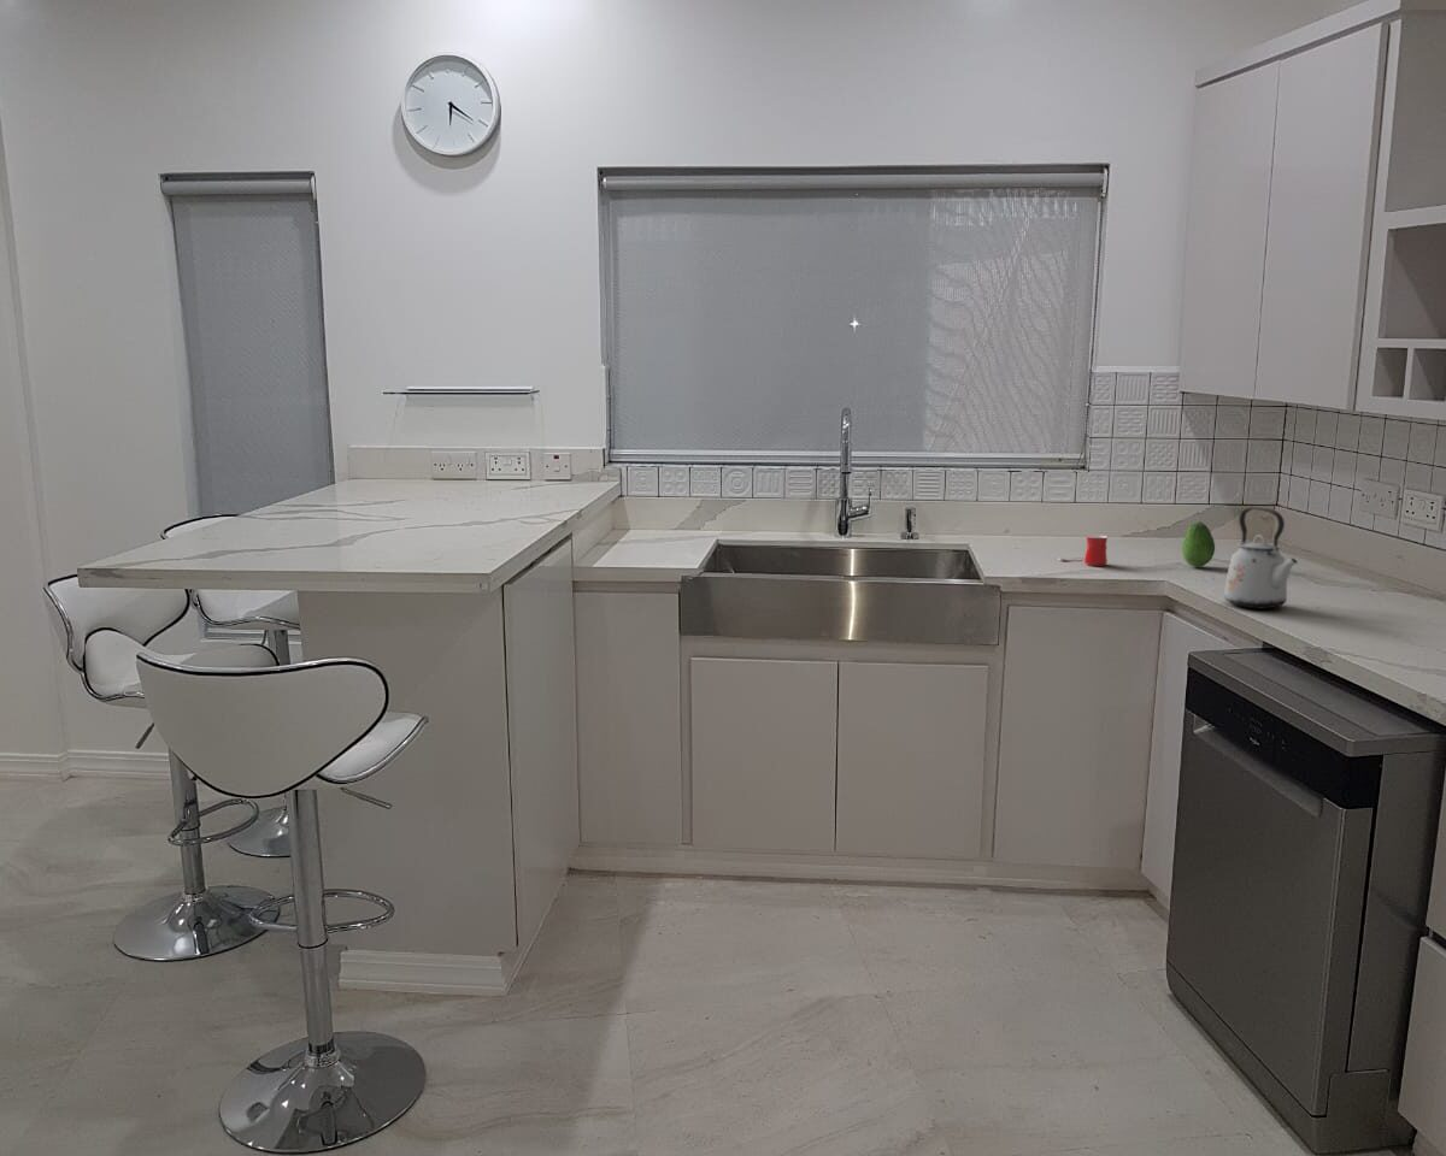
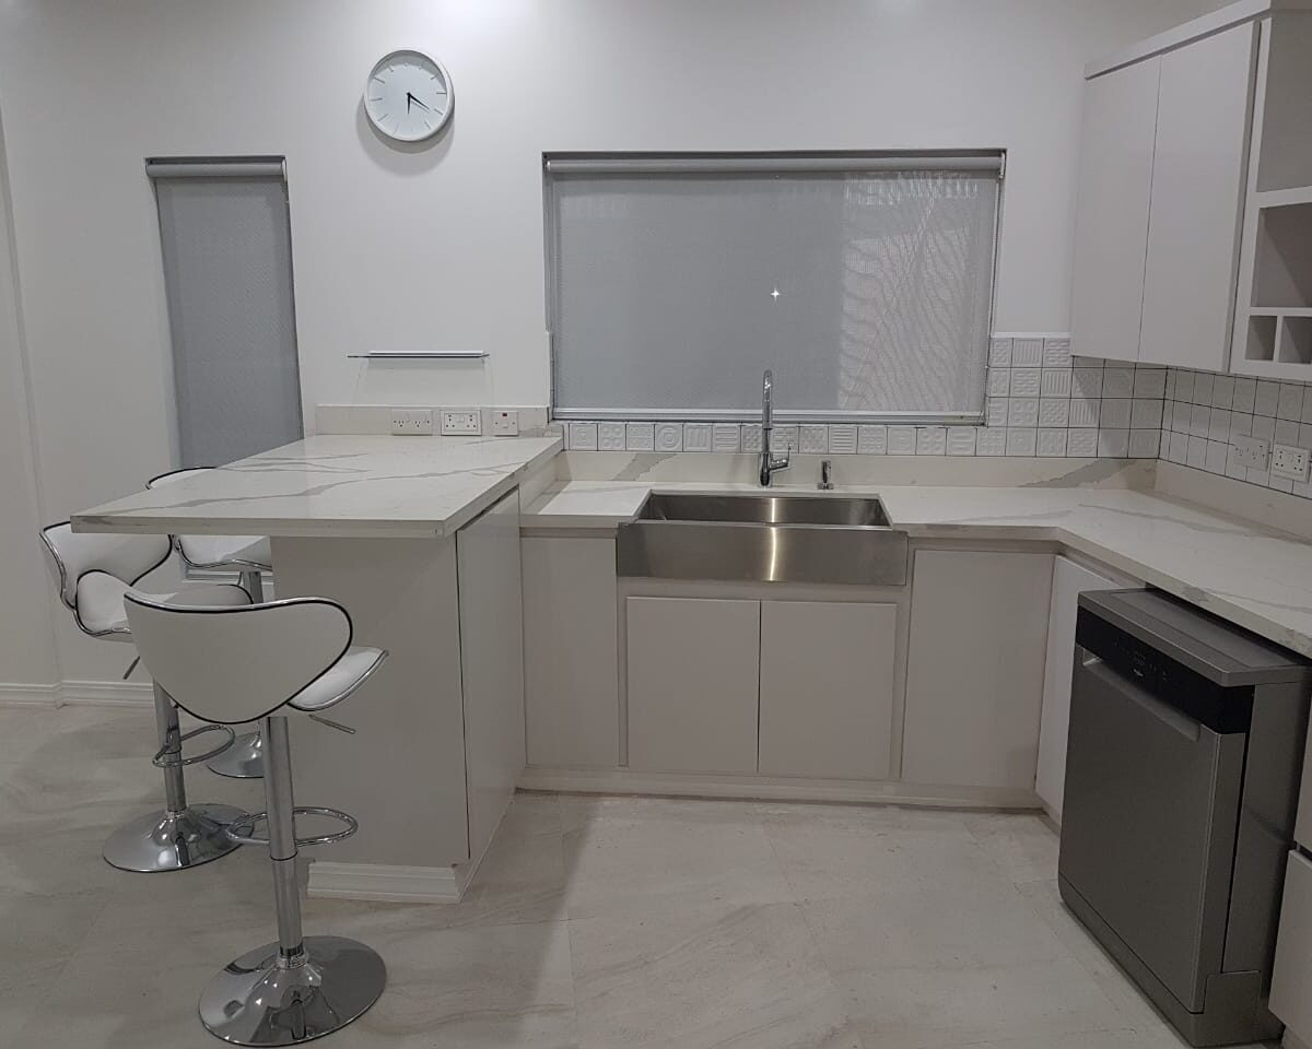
- kettle (1265, 559)
- mug (1087, 549)
- fruit (1198, 544)
